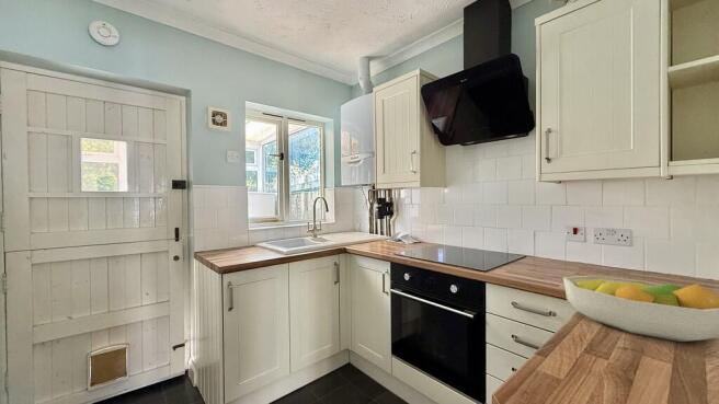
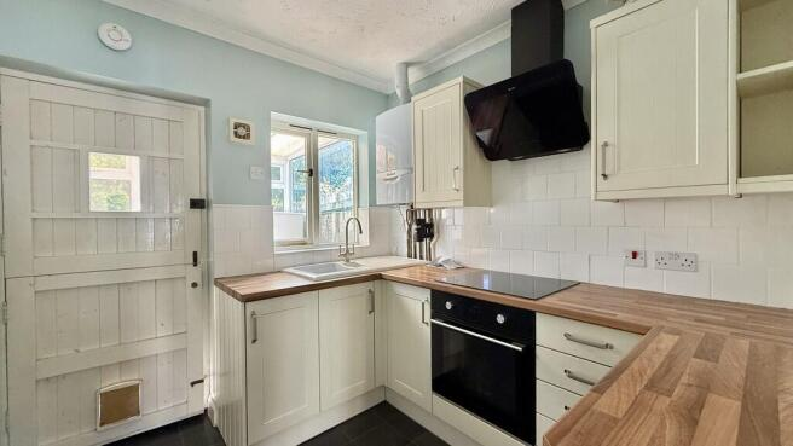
- fruit bowl (637, 299)
